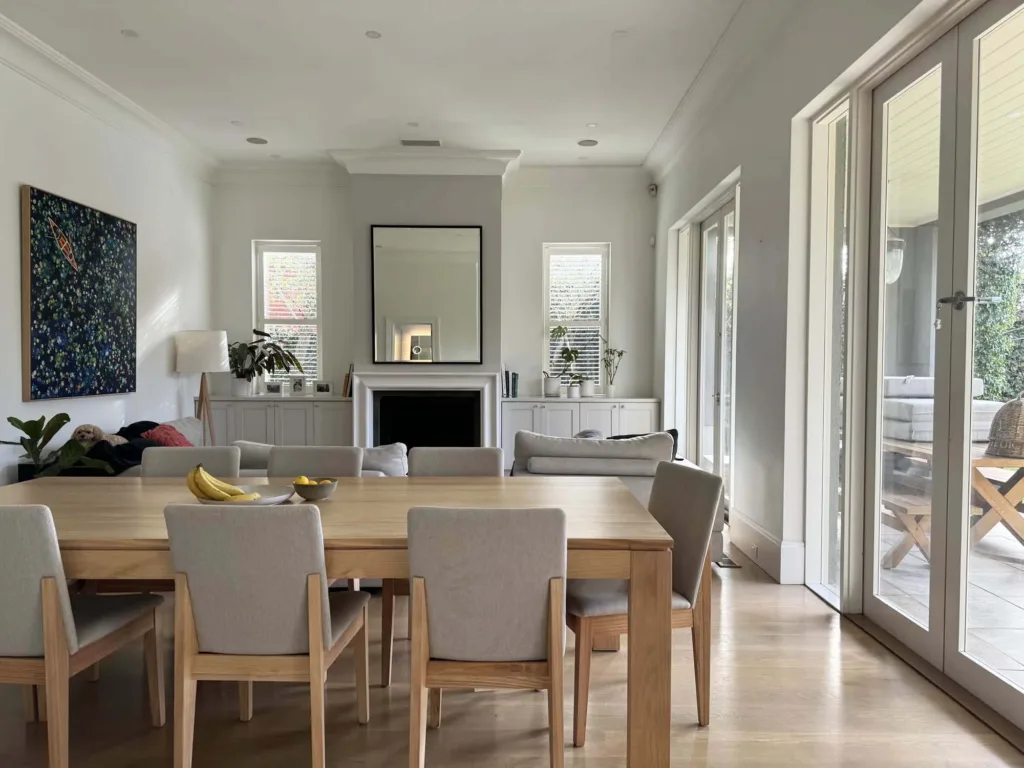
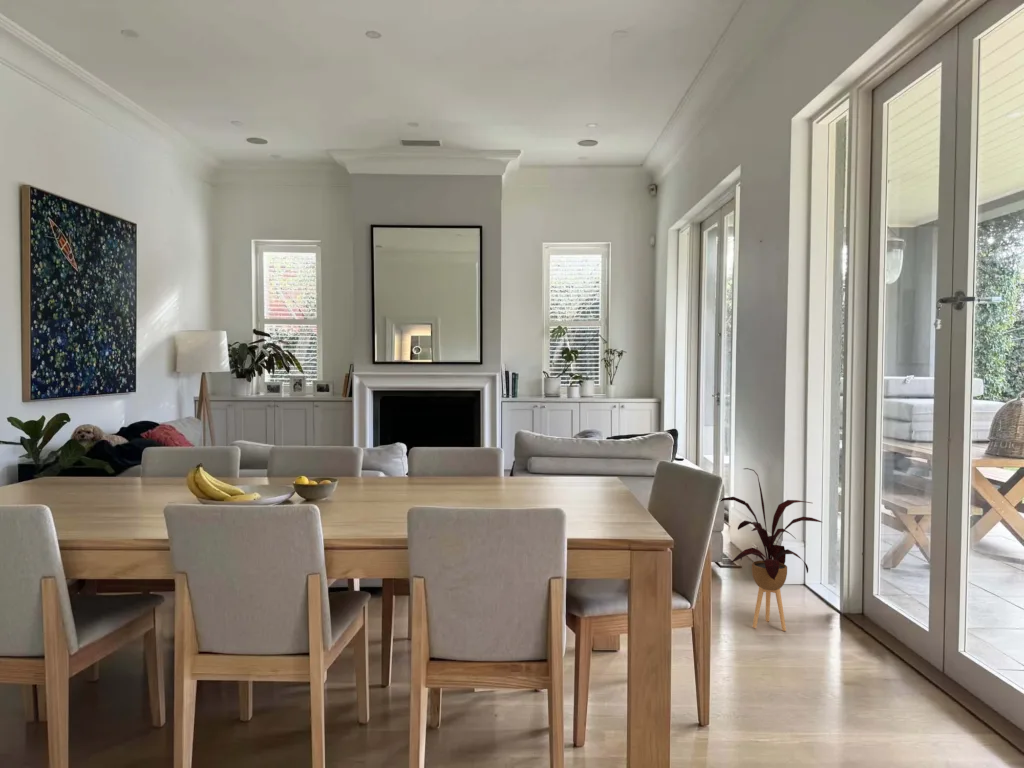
+ house plant (768, 545)
